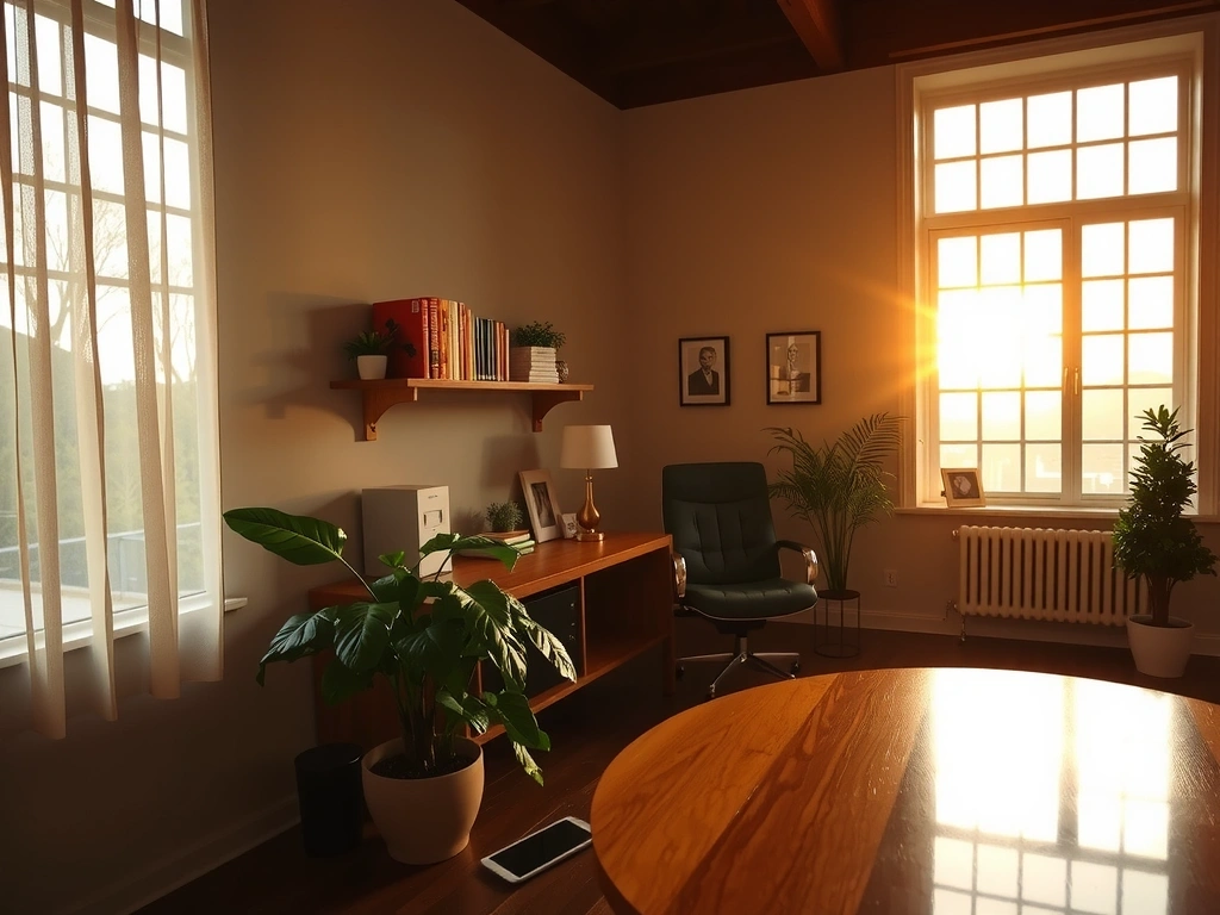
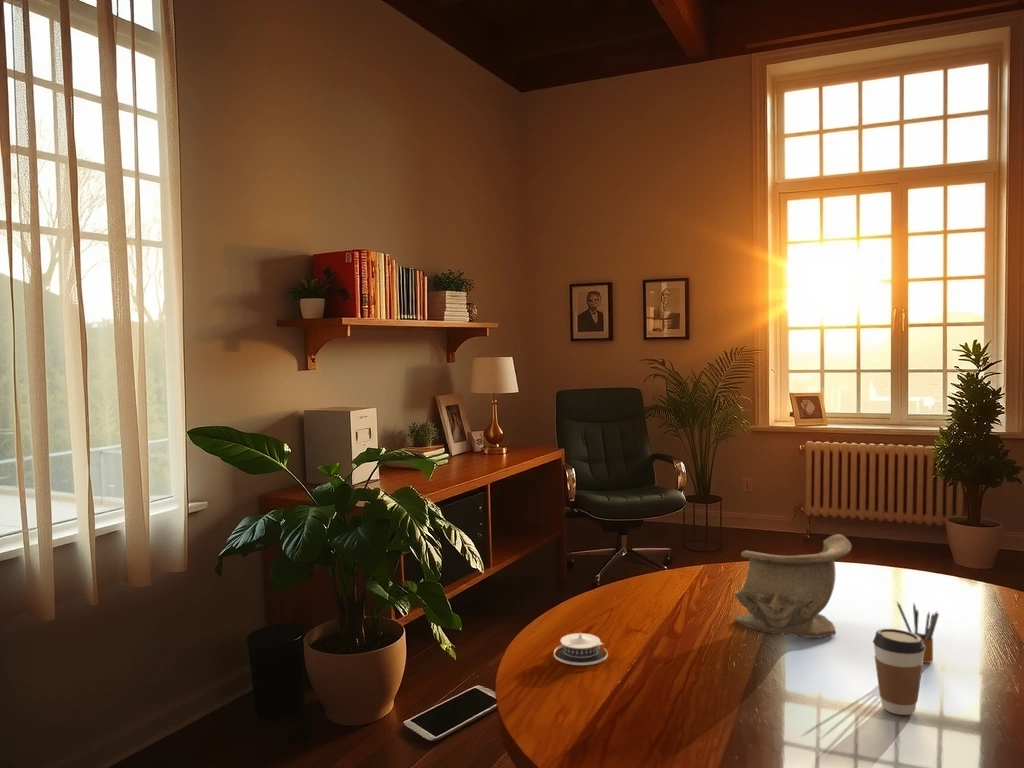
+ coffee cup (898, 671)
+ pencil box (917, 631)
+ decorative bowl (789, 586)
+ architectural model (580, 642)
